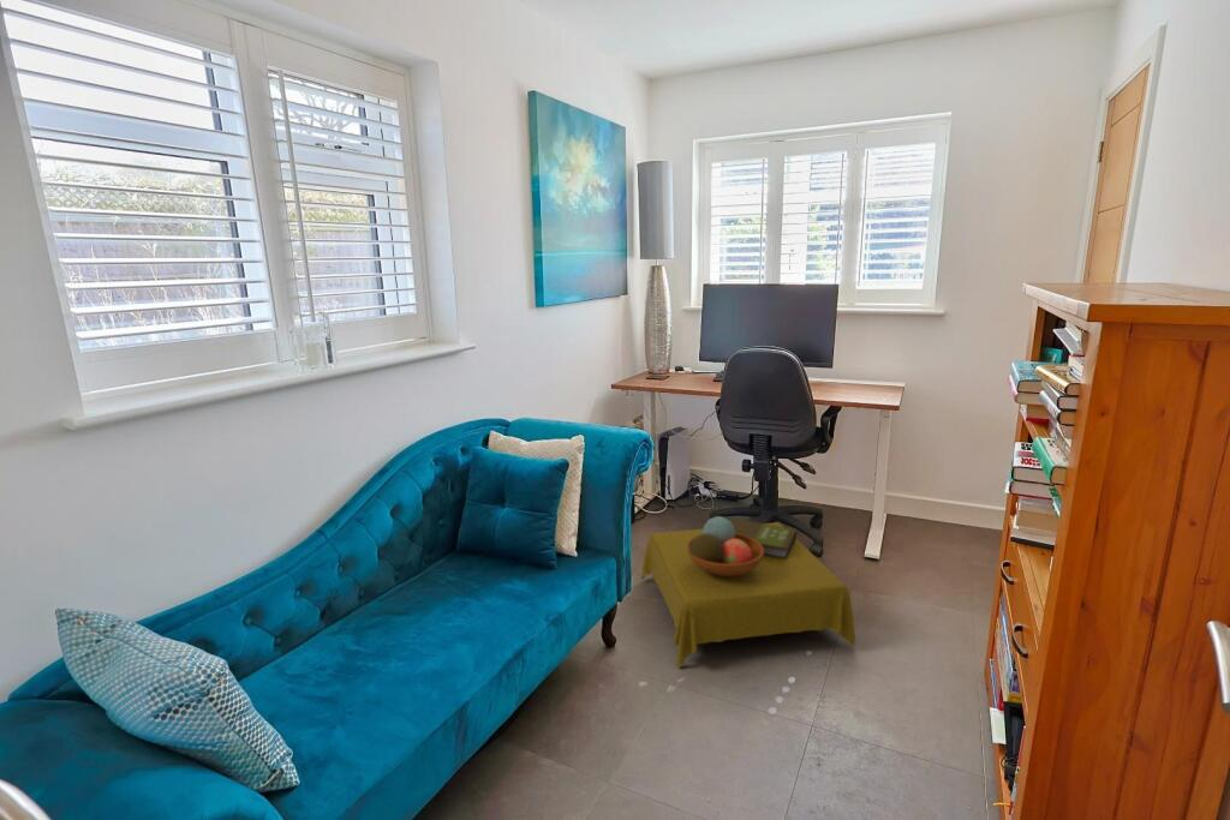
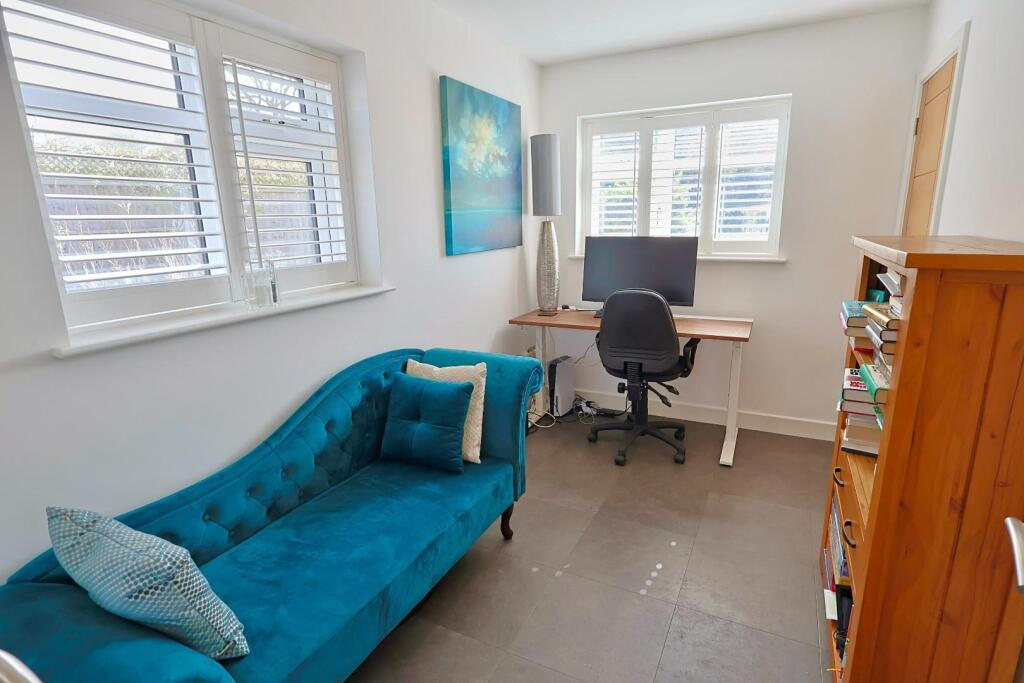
- side table (739, 563)
